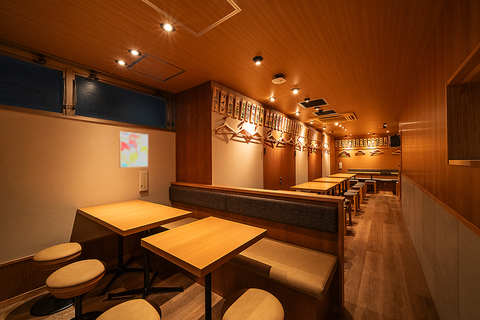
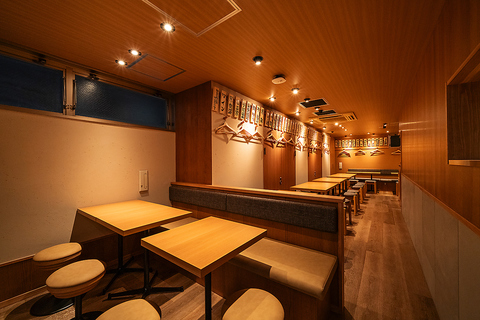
- wall art (134, 150)
